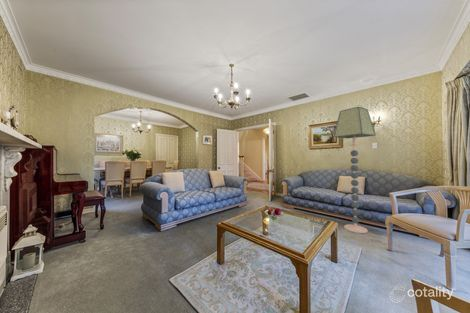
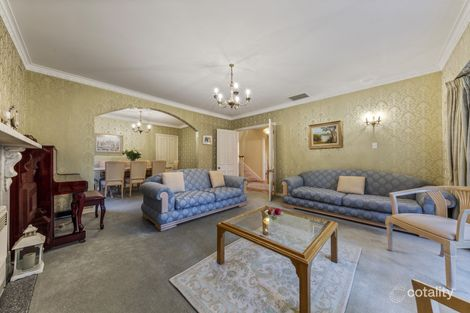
- floor lamp (354, 169)
